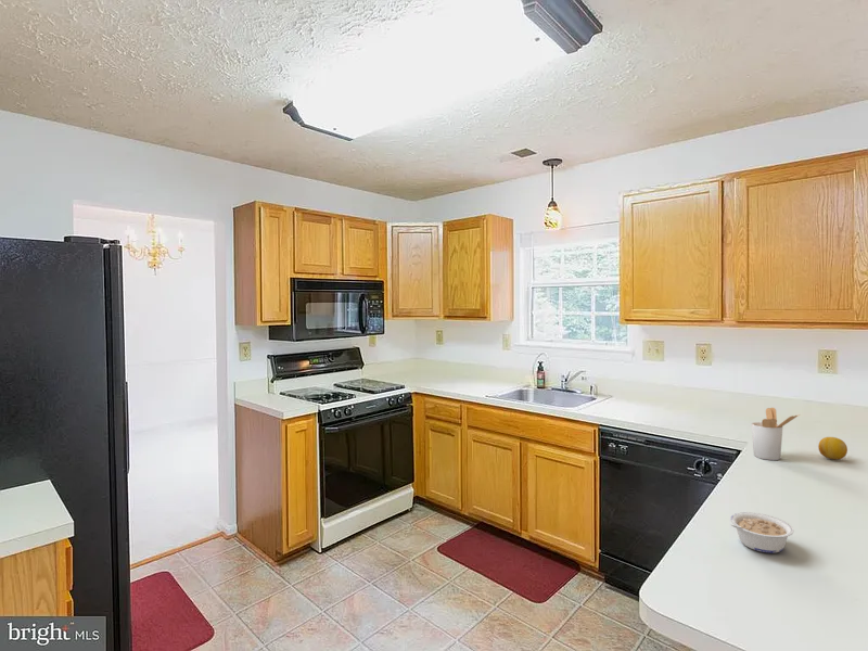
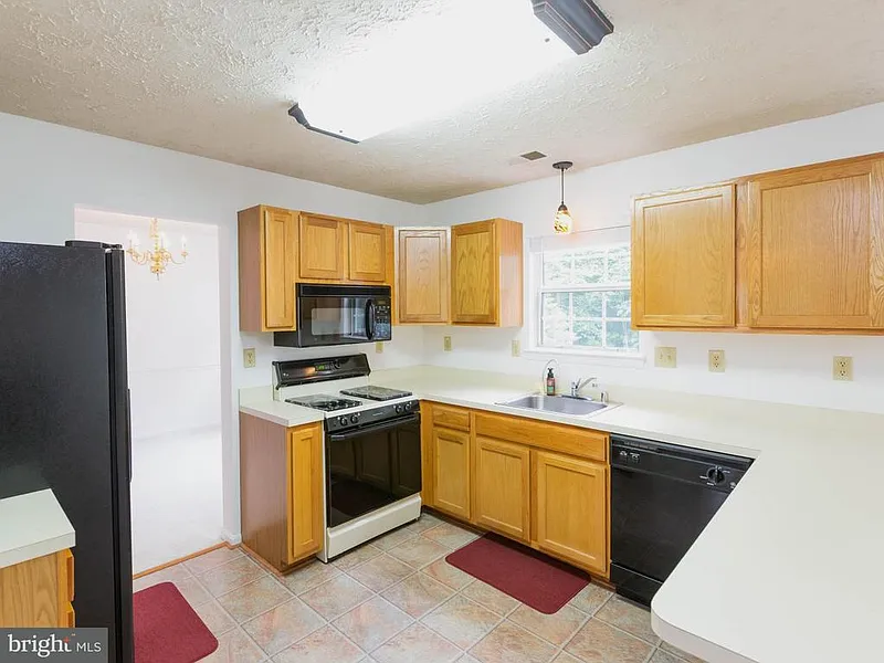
- fruit (832, 448)
- utensil holder (775, 434)
- legume (761, 532)
